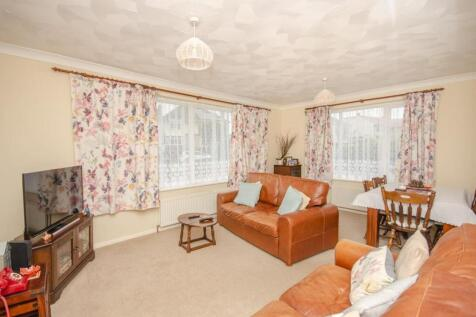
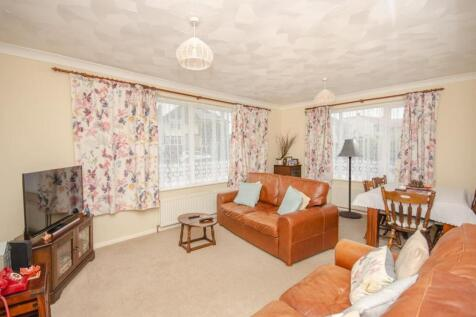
+ floor lamp (349, 177)
